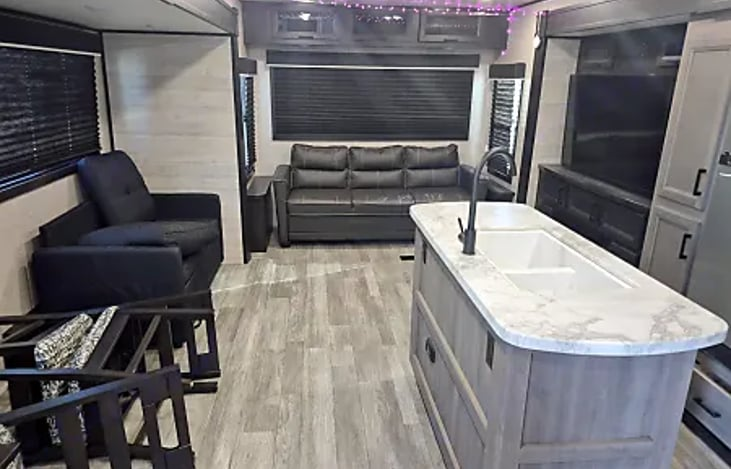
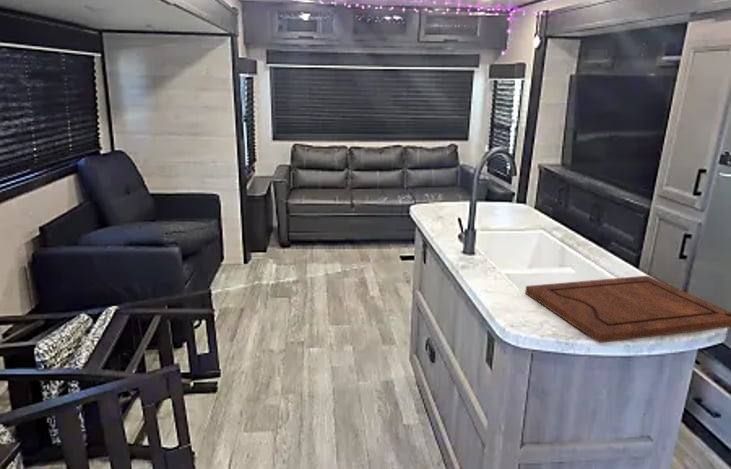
+ cutting board (627, 304)
